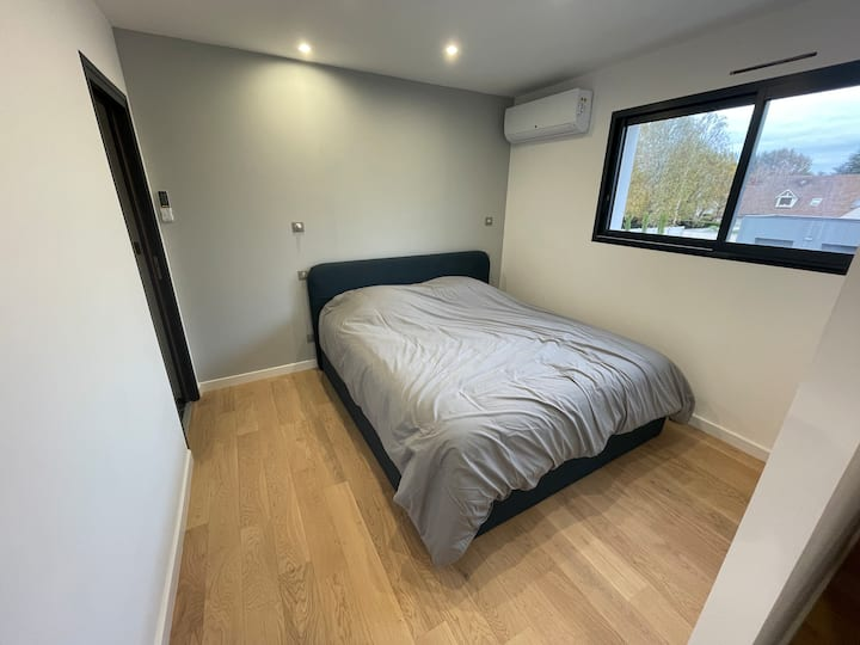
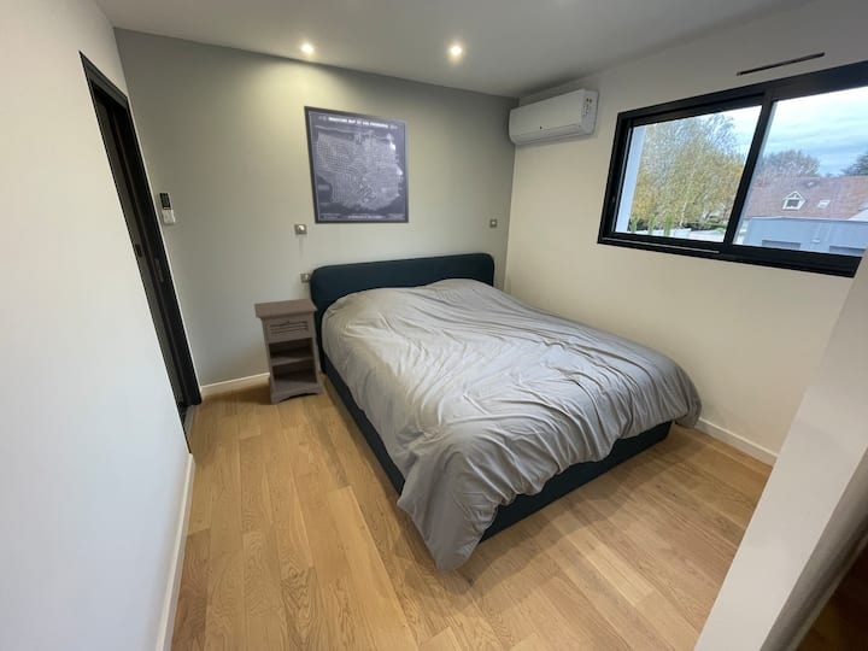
+ wall art (362, 171)
+ nightstand (291, 350)
